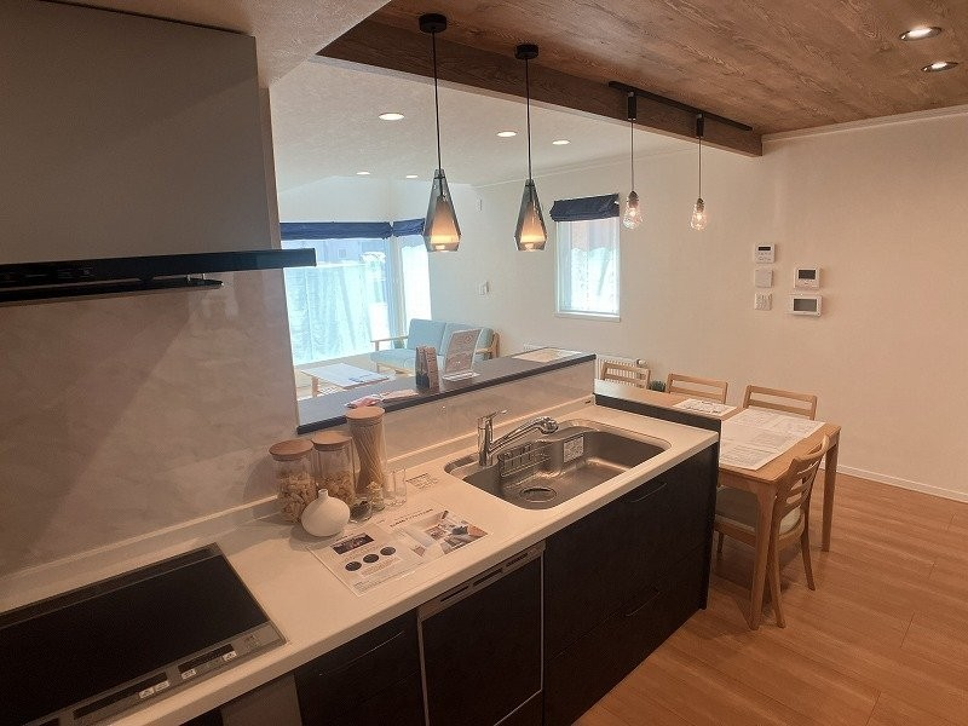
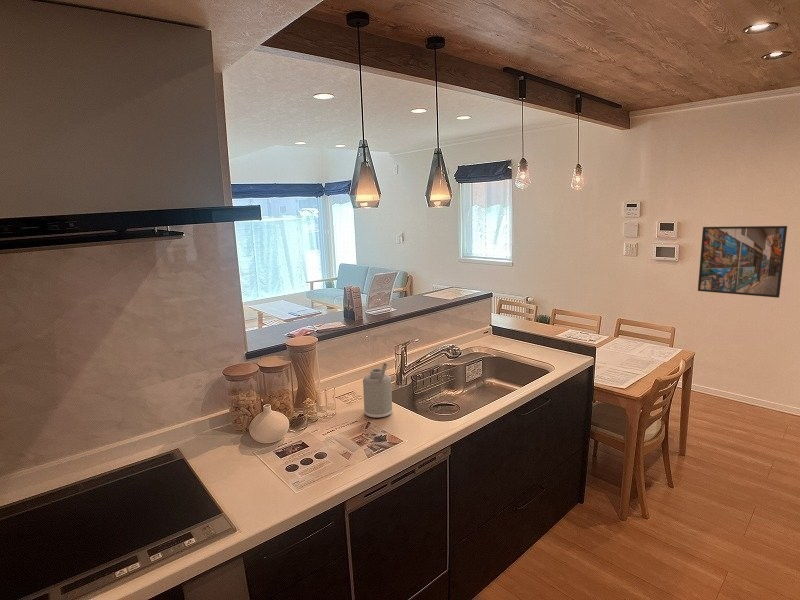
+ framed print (739, 260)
+ soap dispenser (379, 386)
